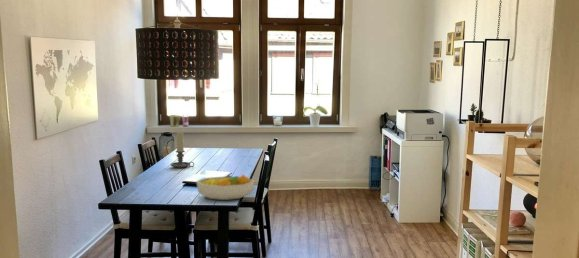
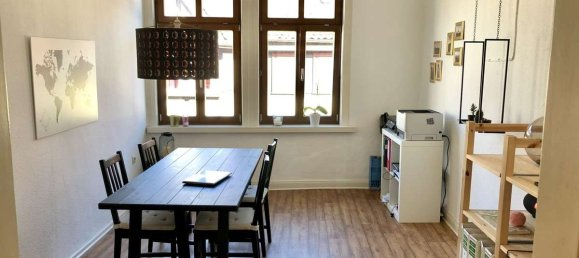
- fruit bowl (225, 185)
- candle holder (182, 149)
